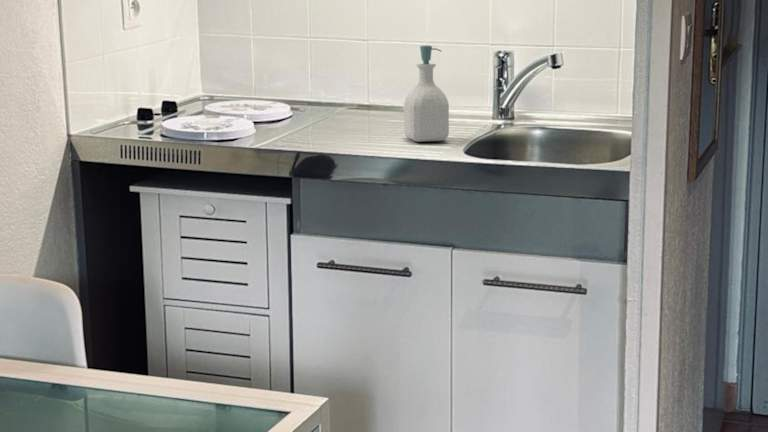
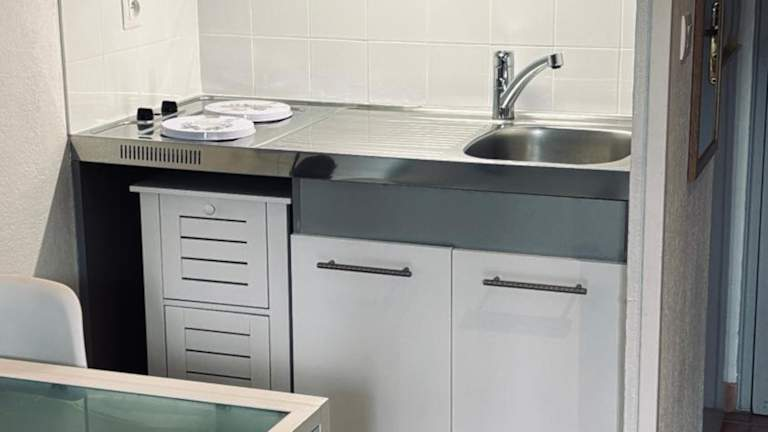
- soap bottle (426, 92)
